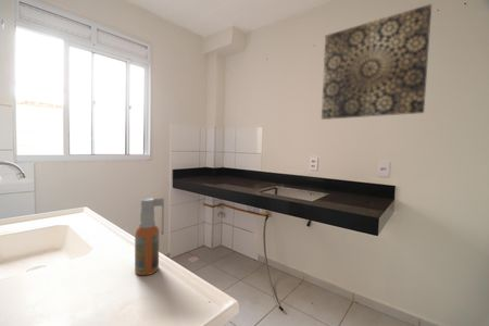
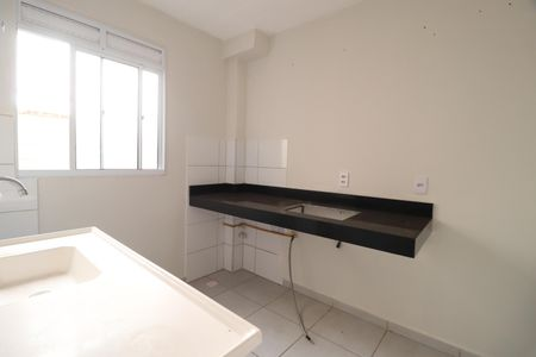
- wall art (368, 70)
- spray bottle (149, 234)
